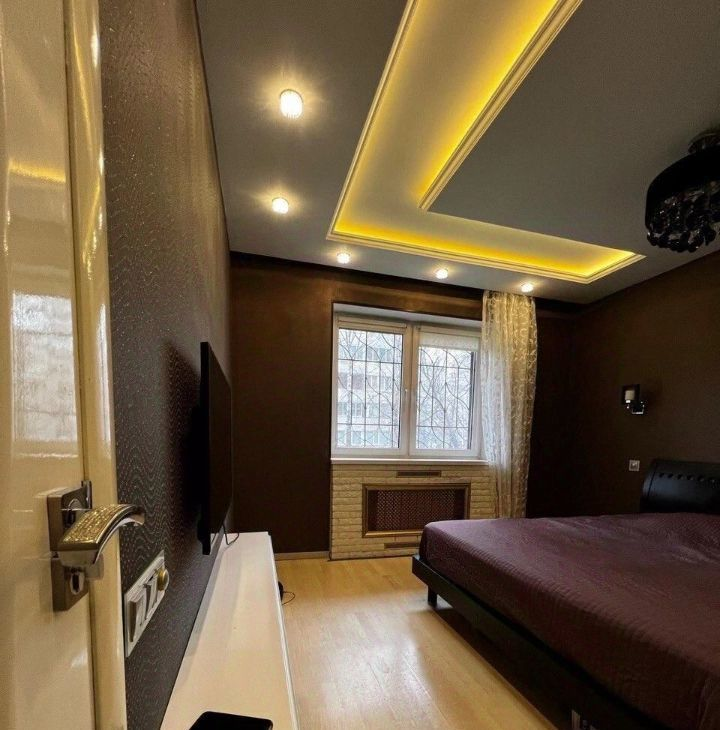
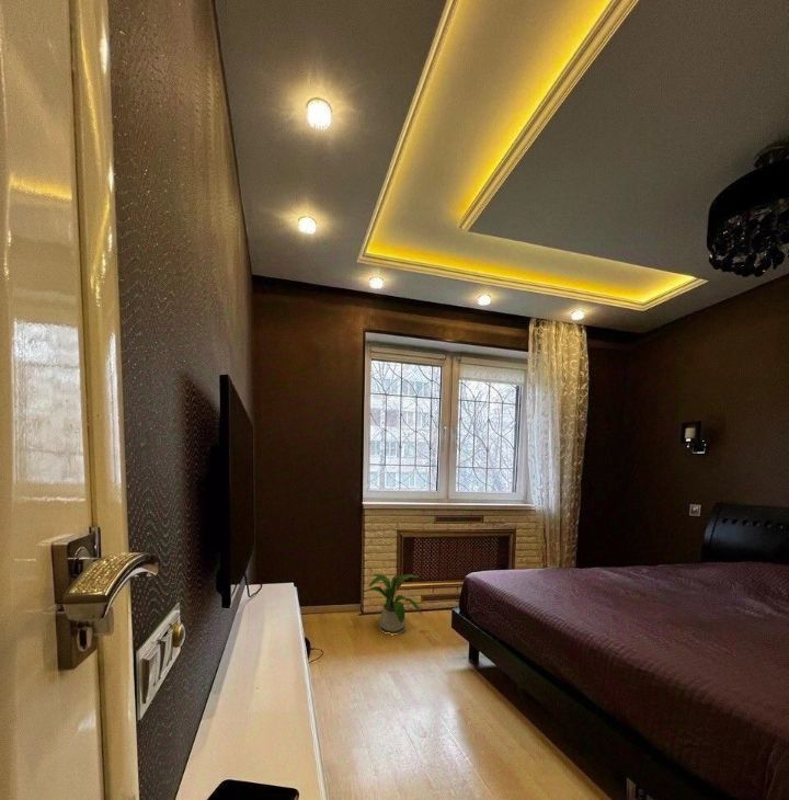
+ house plant (392, 595)
